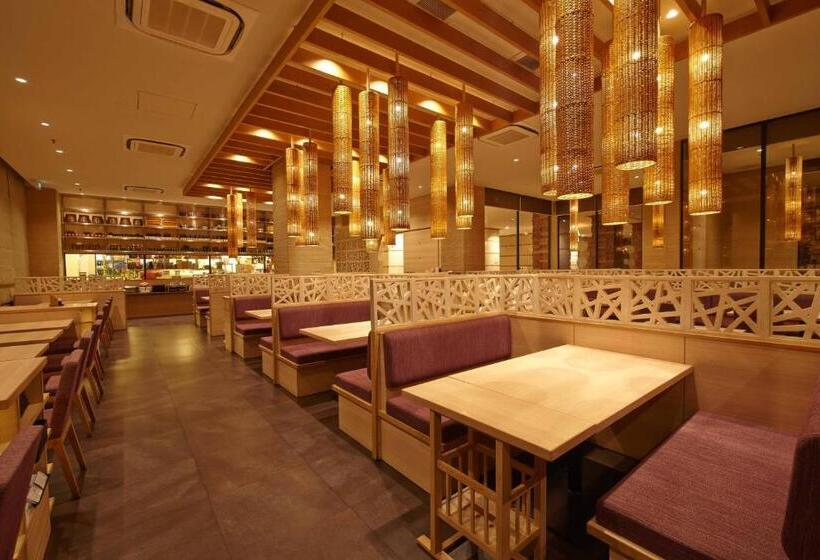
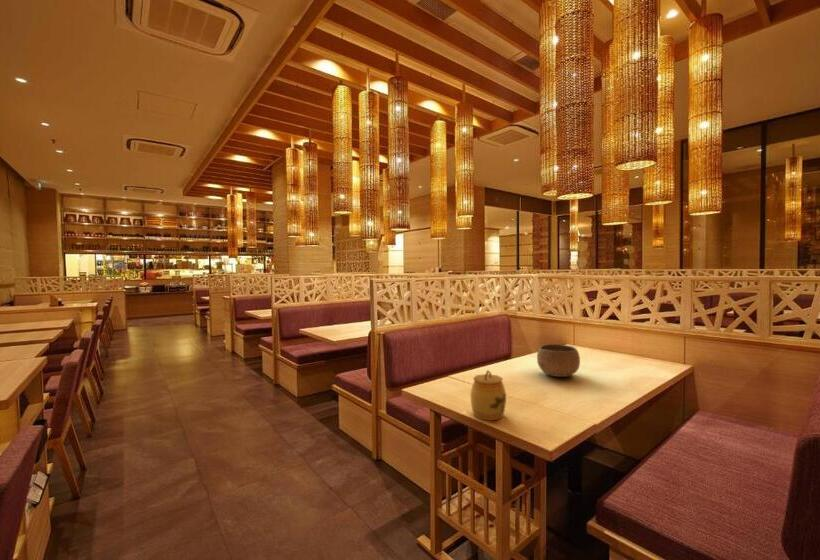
+ bowl (557, 361)
+ jar (488, 392)
